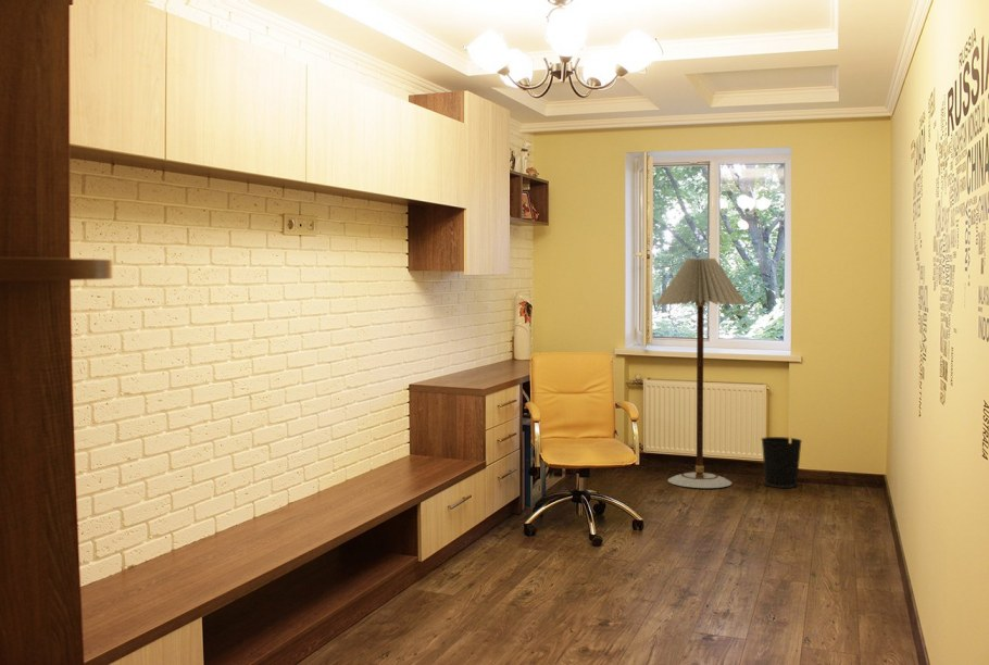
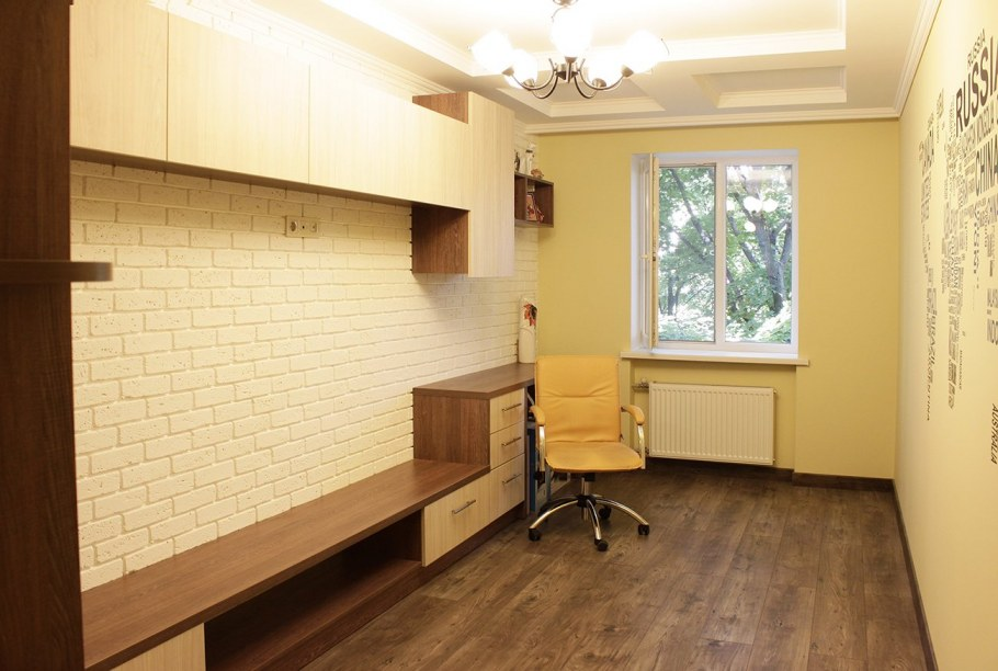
- floor lamp (700, 371)
- wastebasket (780, 462)
